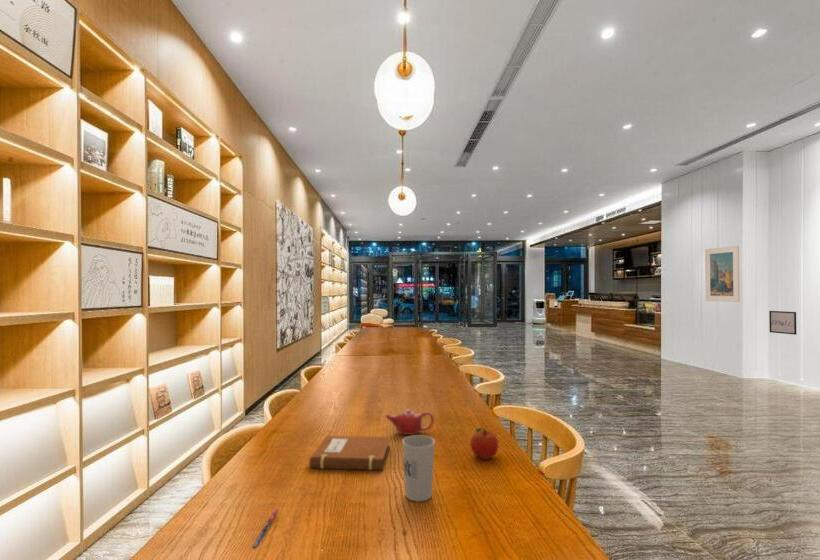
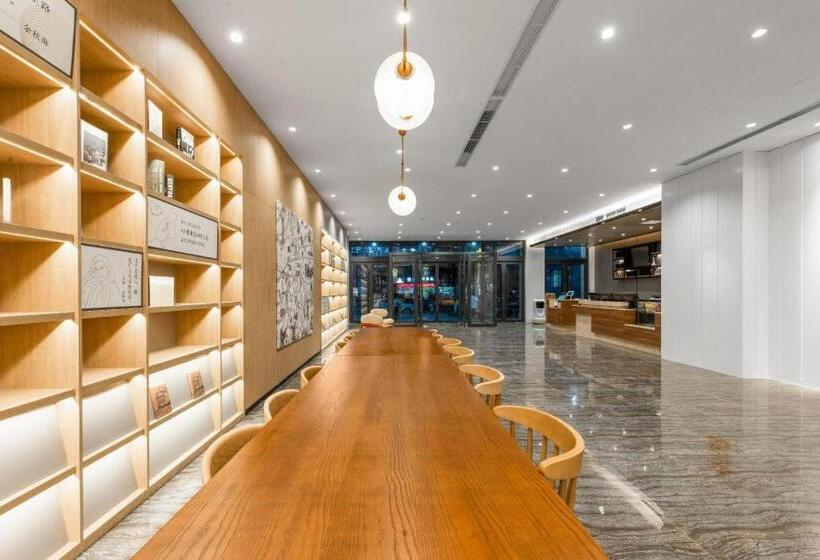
- notebook (350, 452)
- fruit (484, 441)
- cup (418, 467)
- teapot (409, 421)
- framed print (721, 274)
- pen (266, 526)
- wall art (782, 322)
